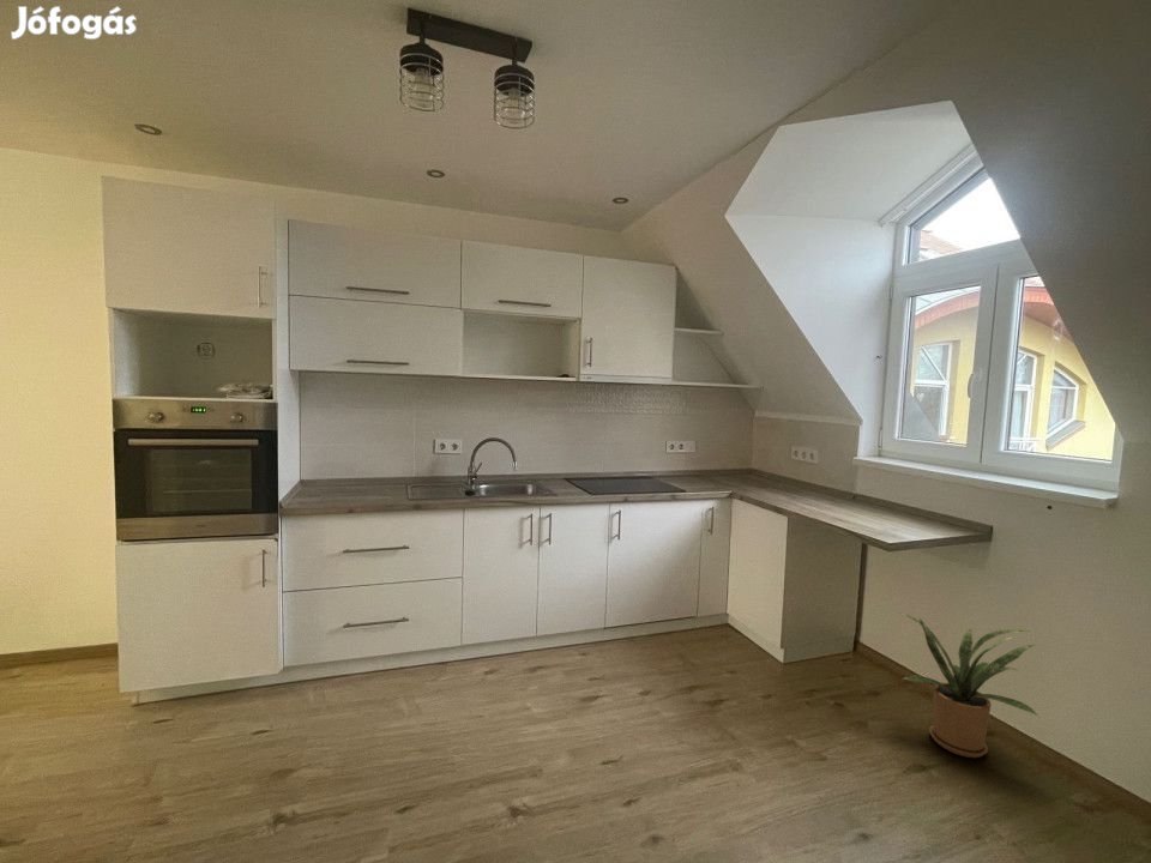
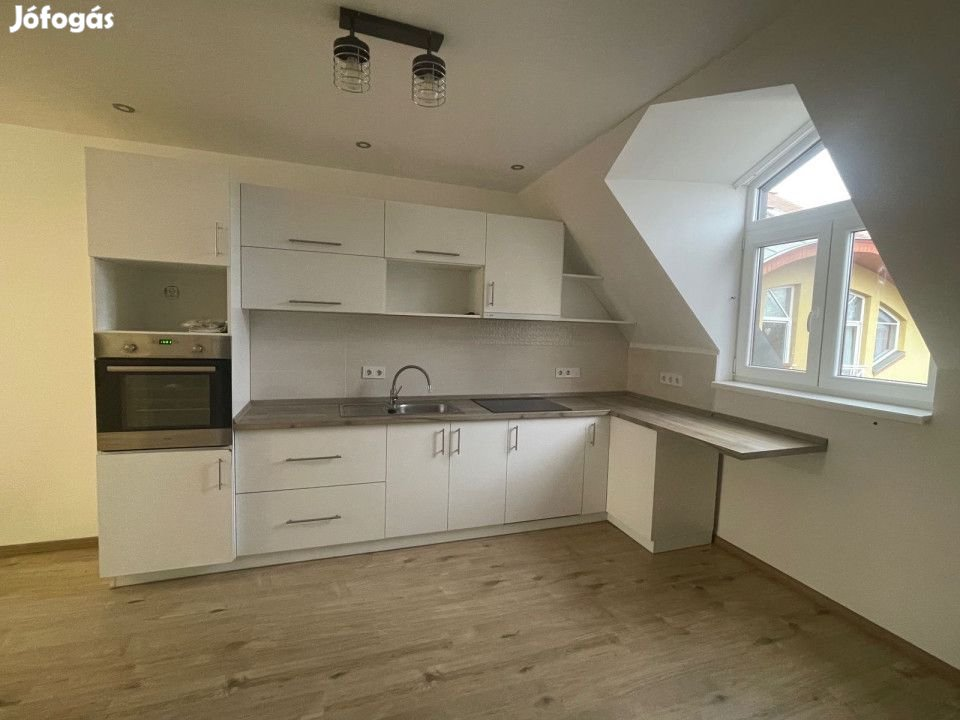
- house plant (965, 677)
